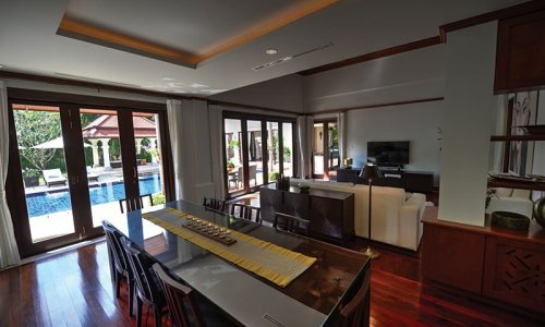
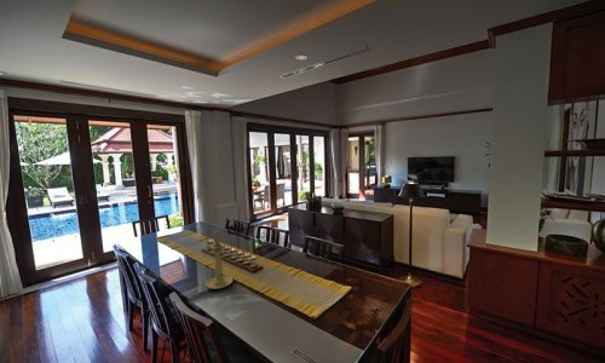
+ candle holder (218, 257)
